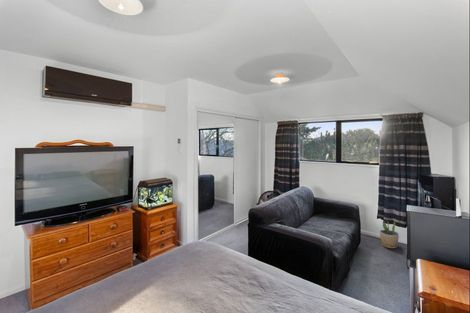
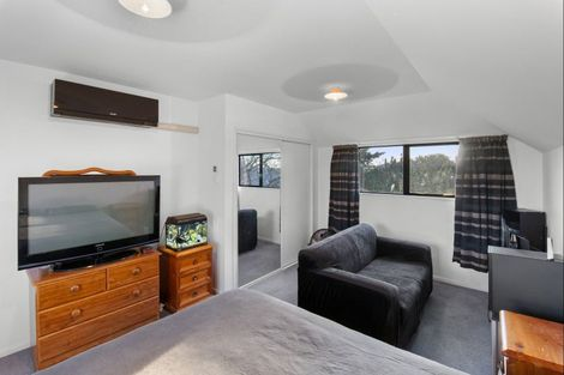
- potted plant (388, 231)
